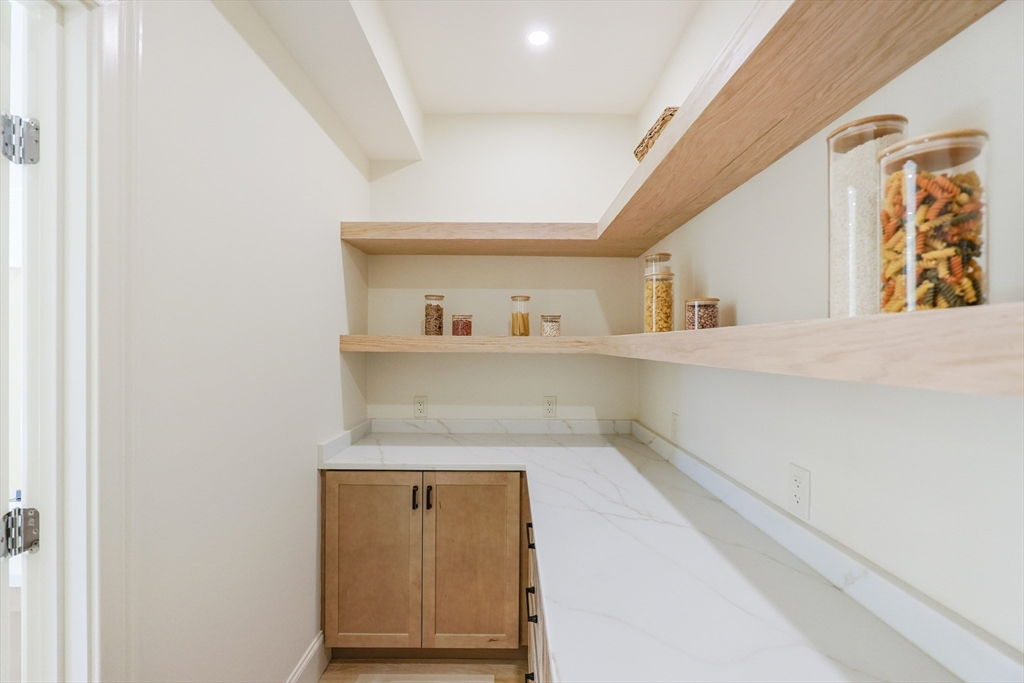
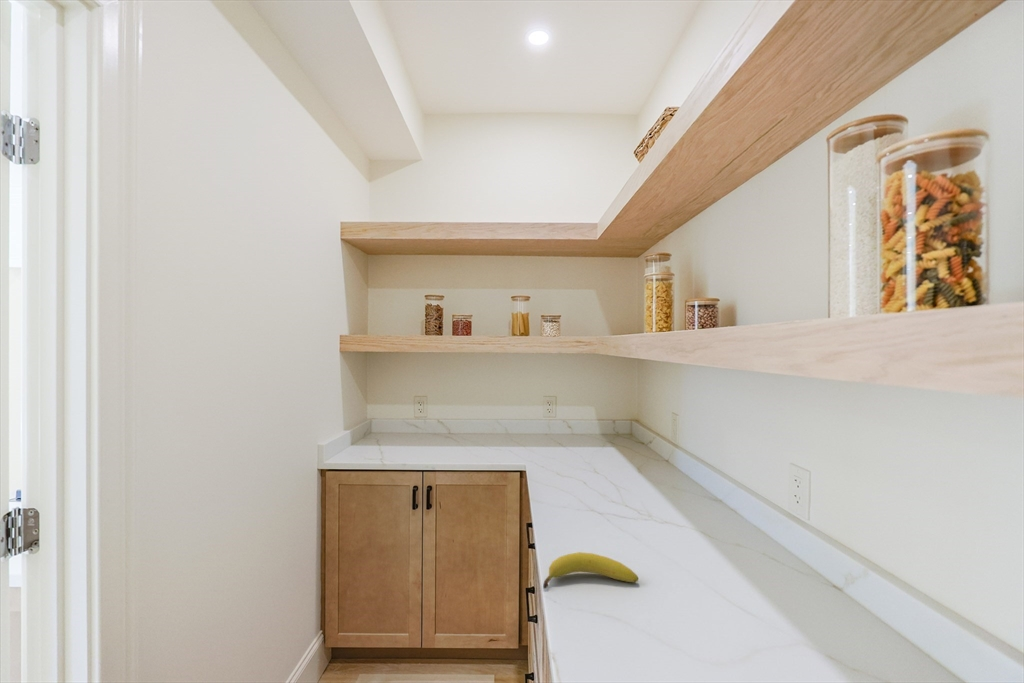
+ fruit (588, 568)
